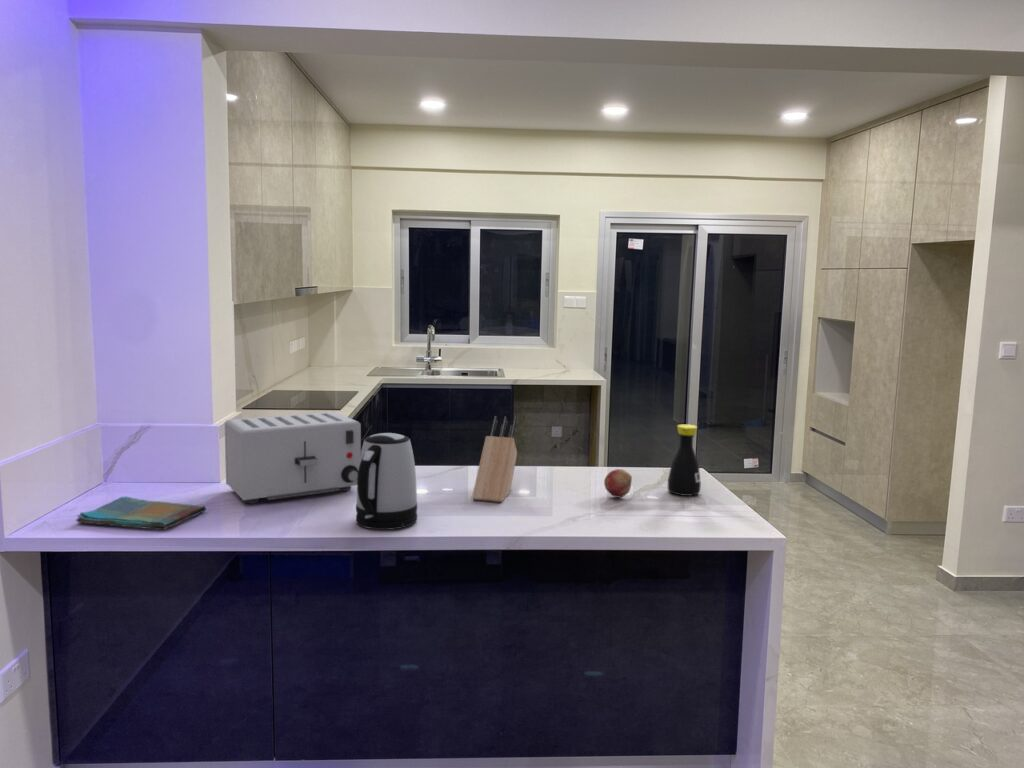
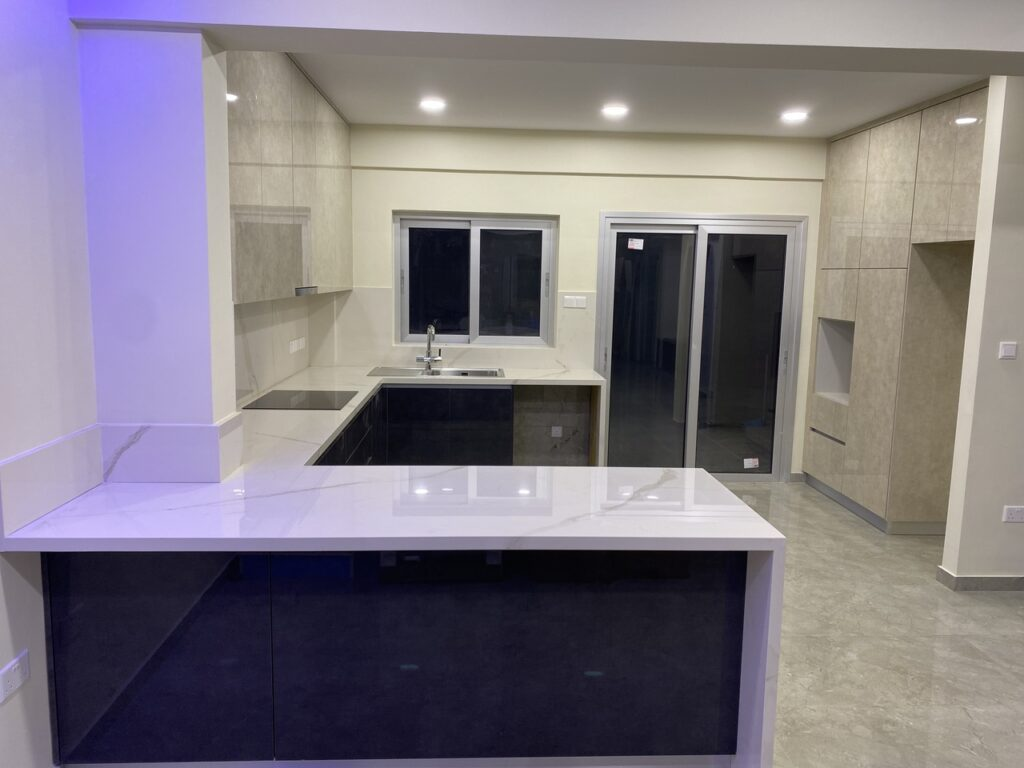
- dish towel (143, 512)
- bottle (685, 459)
- kettle (382, 479)
- fruit (618, 483)
- knife block (497, 455)
- toaster (295, 456)
